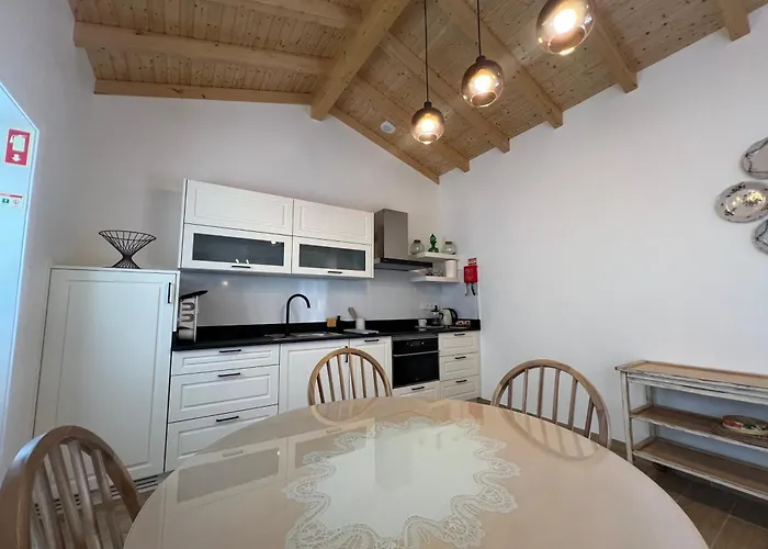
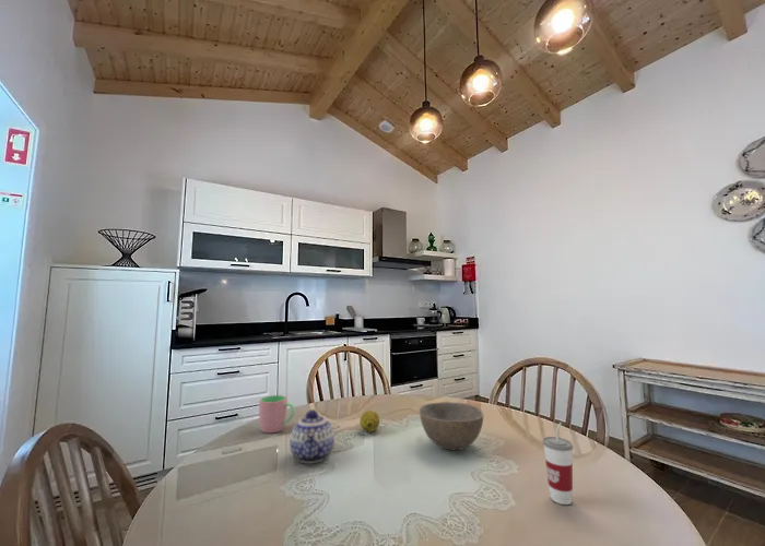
+ fruit (369, 420)
+ teapot (311, 434)
+ cup (558, 460)
+ cup (276, 414)
+ bowl (450, 428)
